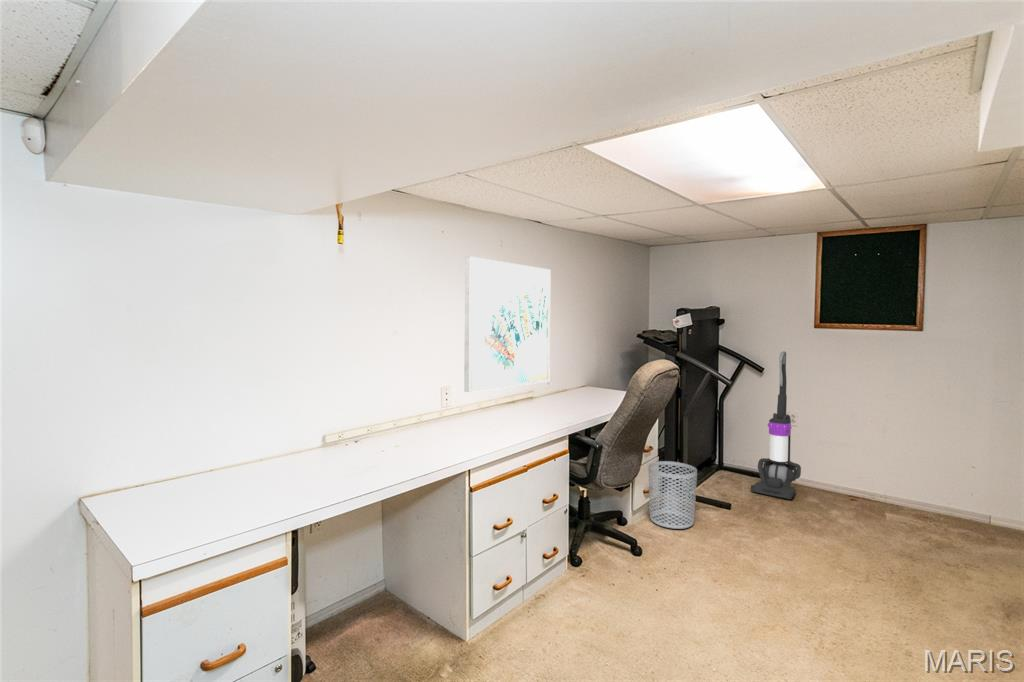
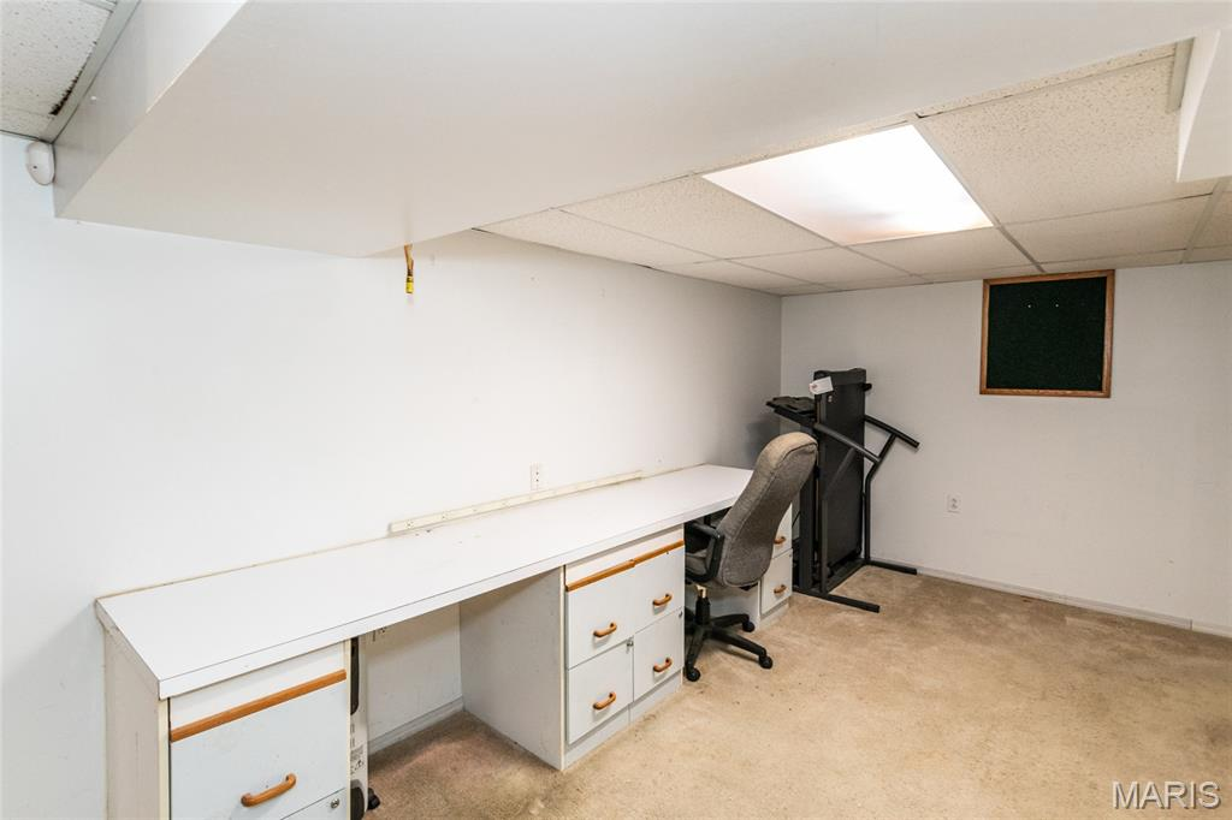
- wall art (511, 325)
- waste bin (672, 494)
- vacuum cleaner (778, 420)
